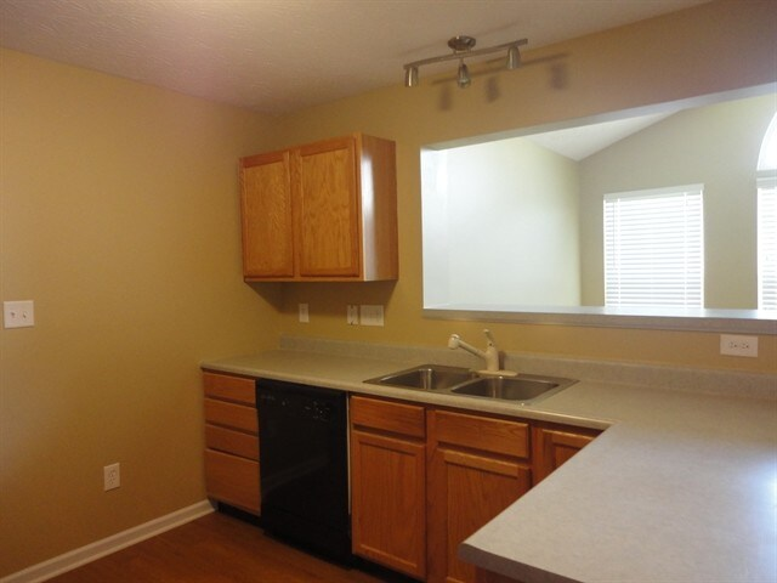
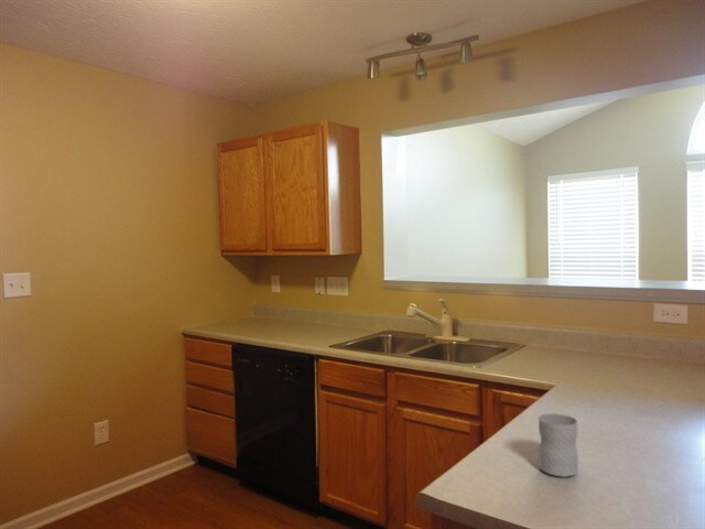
+ mug (558, 441)
